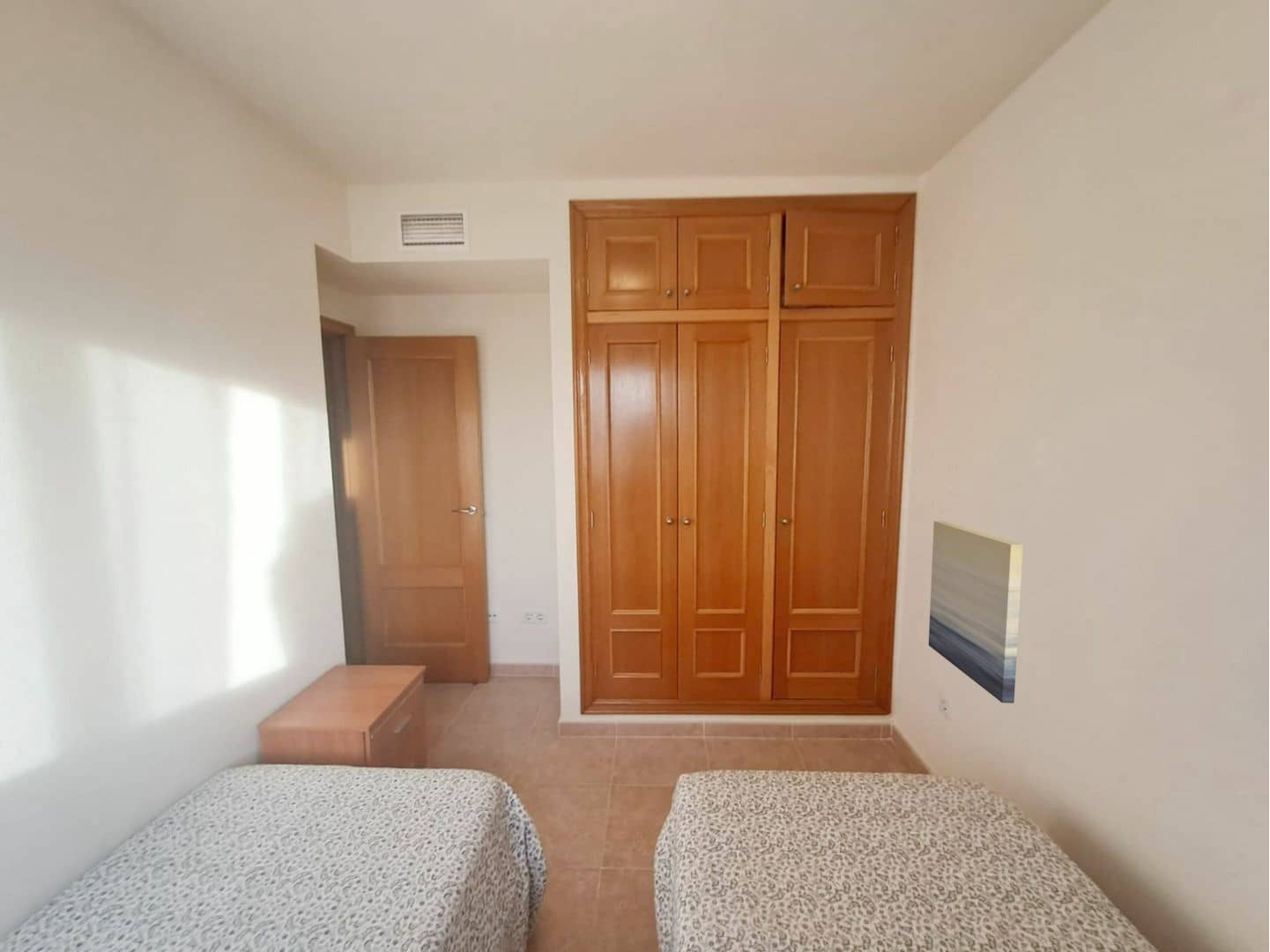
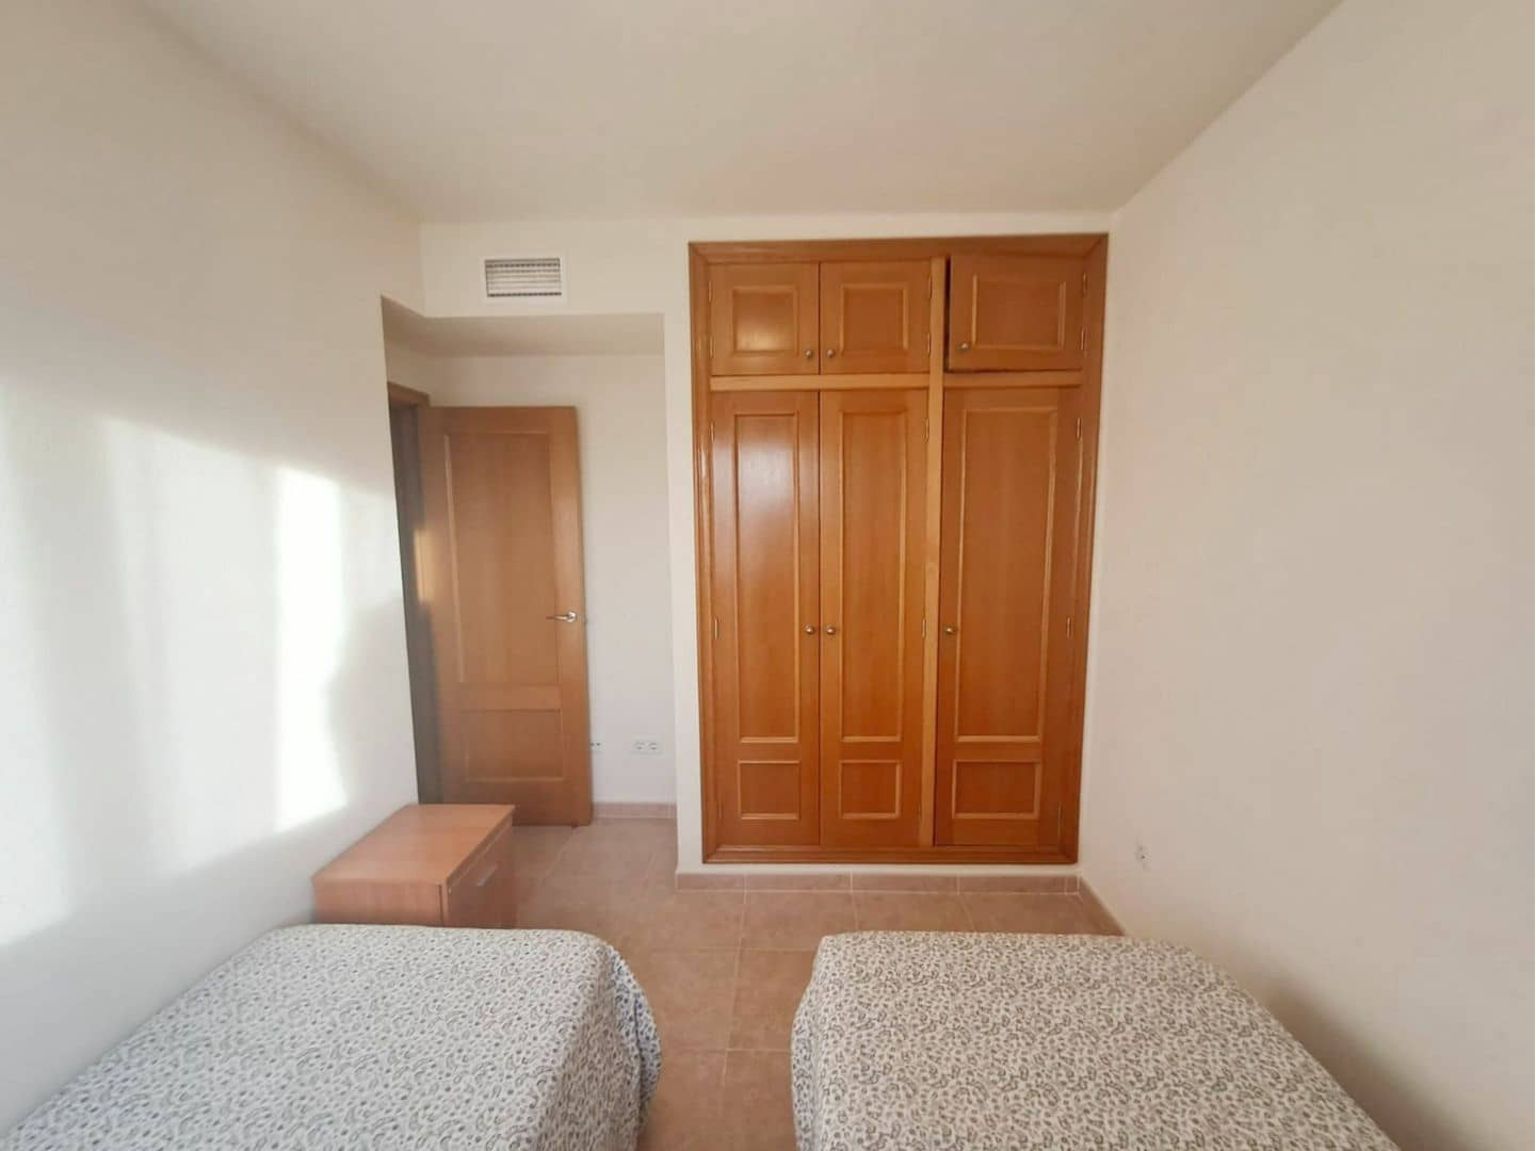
- wall art (969, 601)
